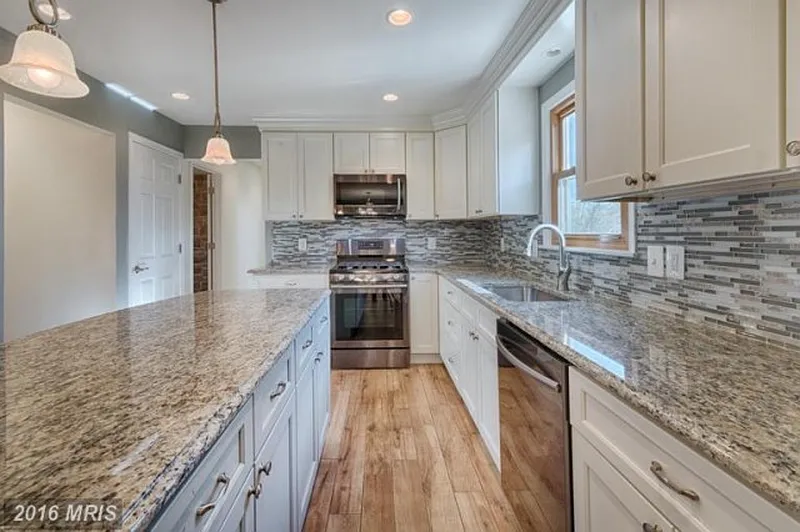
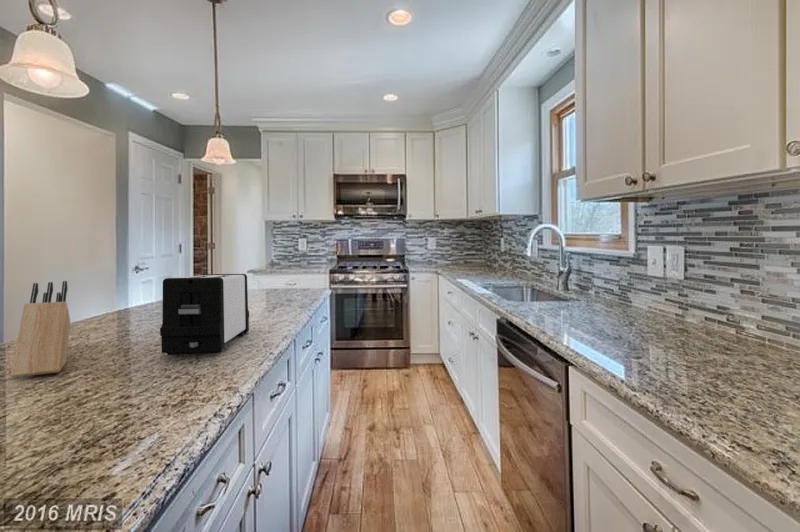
+ toaster (209, 309)
+ knife block (44, 323)
